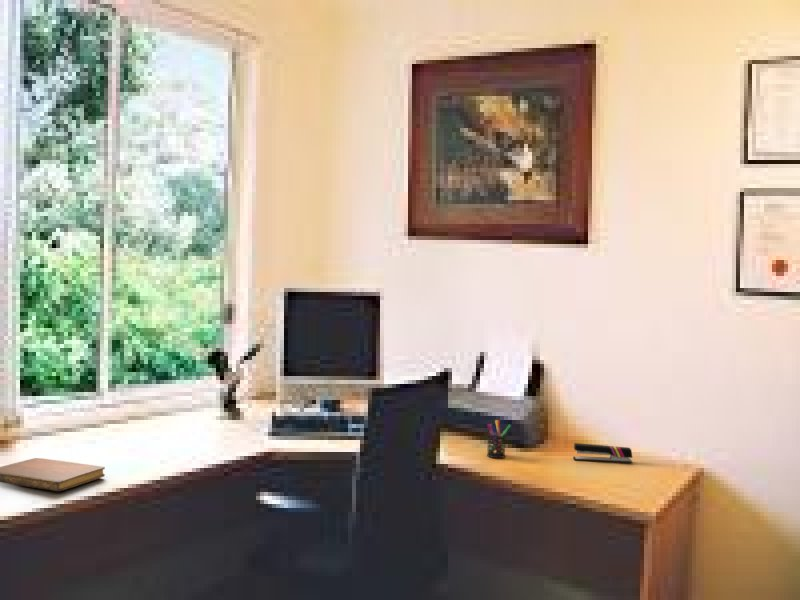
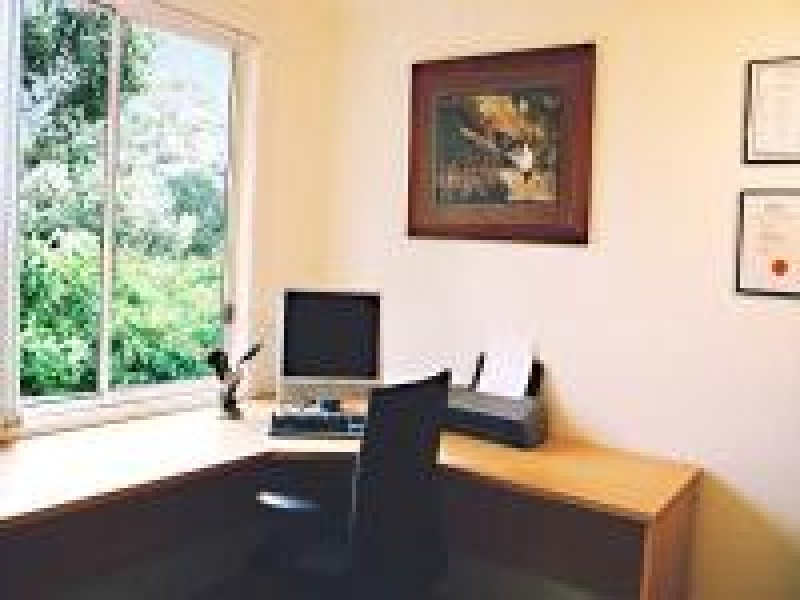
- notebook (46, 473)
- pen holder (498, 437)
- stapler (602, 452)
